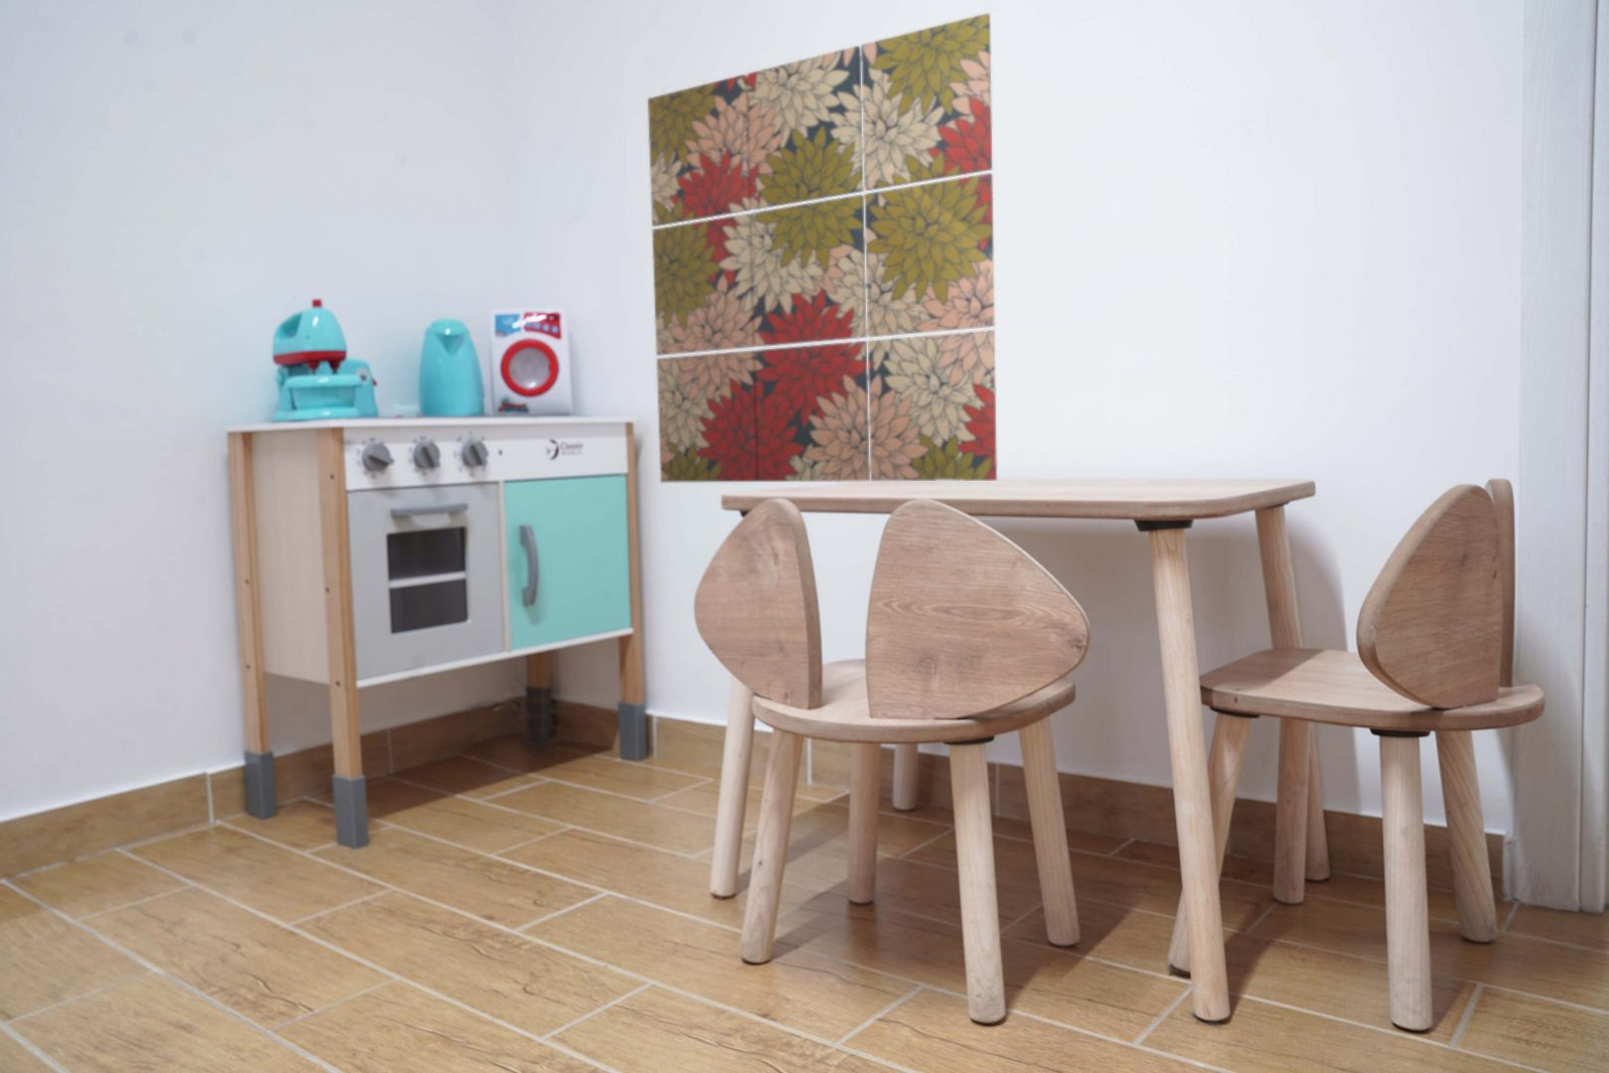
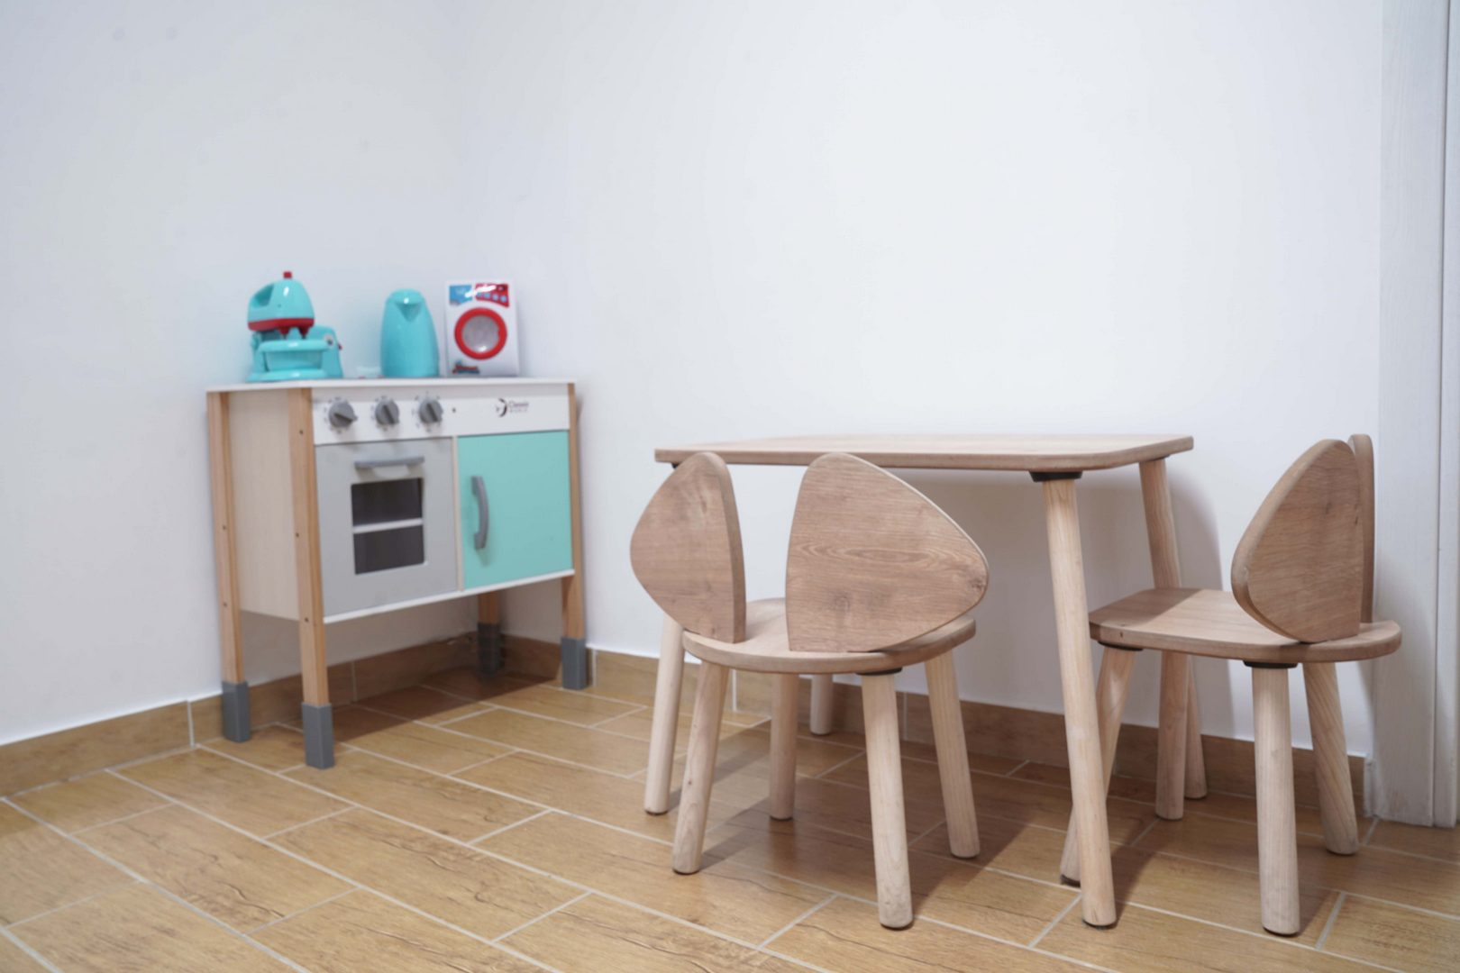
- wall art (807, 273)
